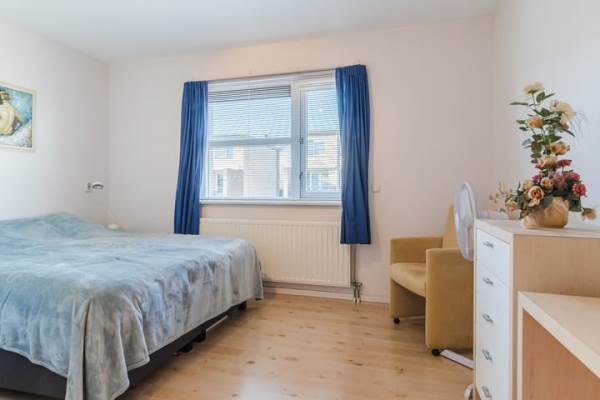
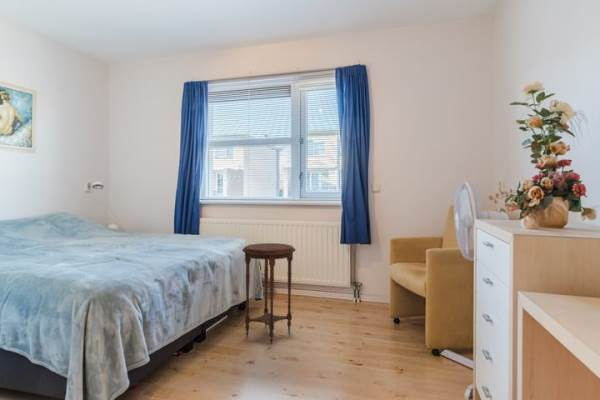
+ side table (270, 290)
